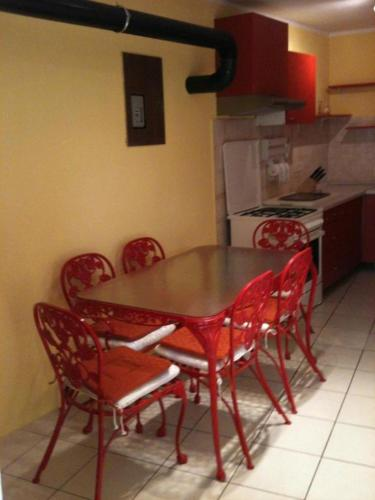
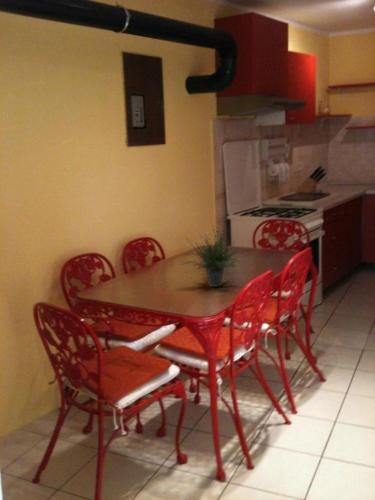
+ potted plant (211, 253)
